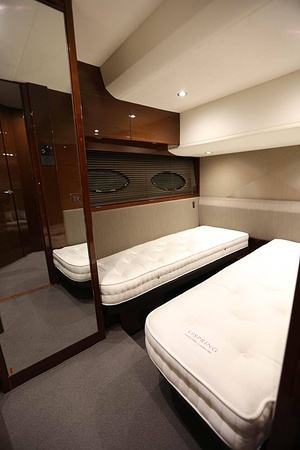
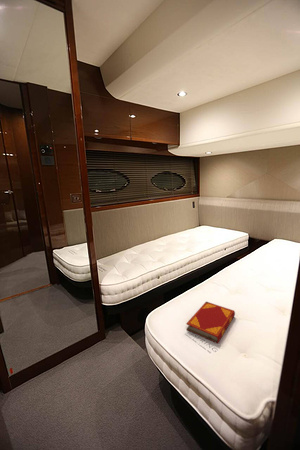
+ hardback book (211, 319)
